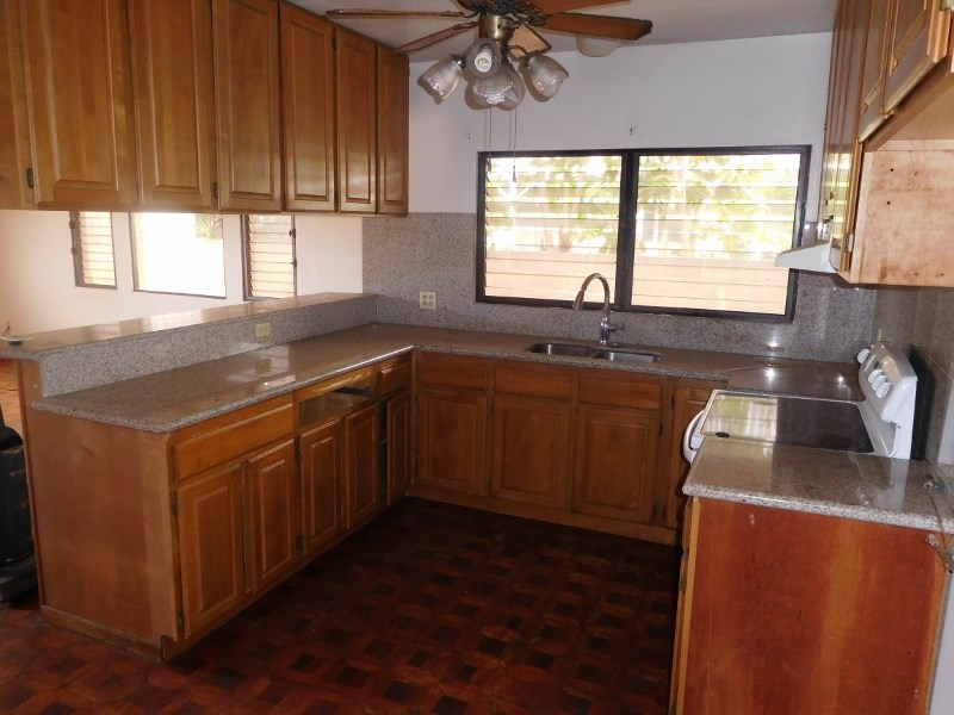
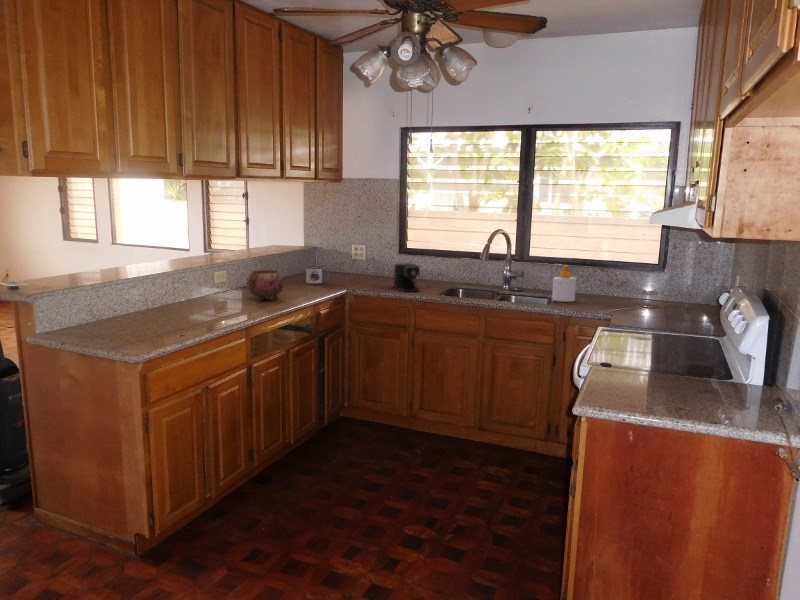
+ mug (317, 275)
+ bowl (265, 285)
+ coffee maker (418, 275)
+ soap bottle (564, 283)
